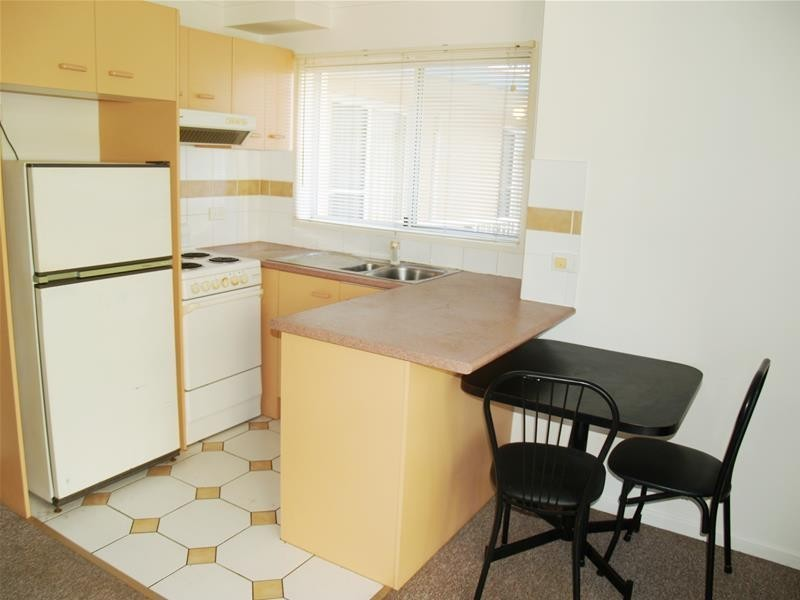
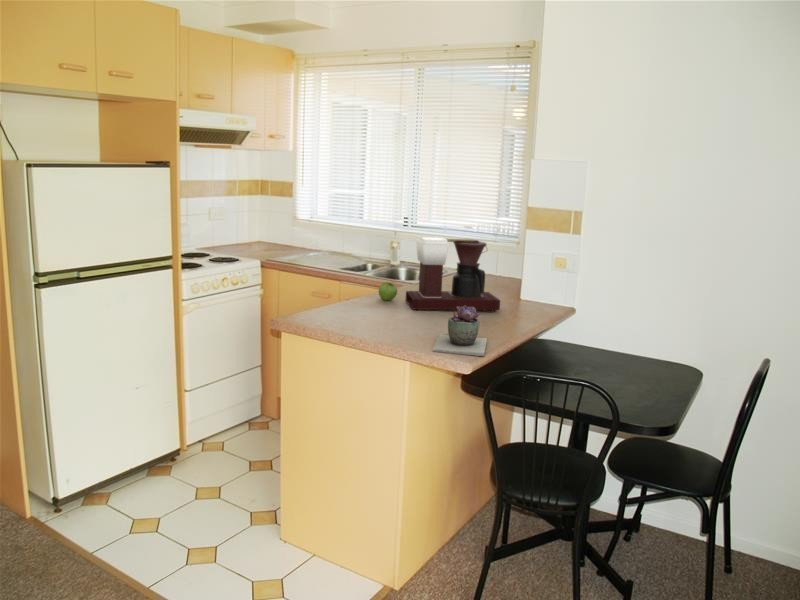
+ coffee maker (455, 274)
+ succulent plant (461, 326)
+ fruit (387, 291)
